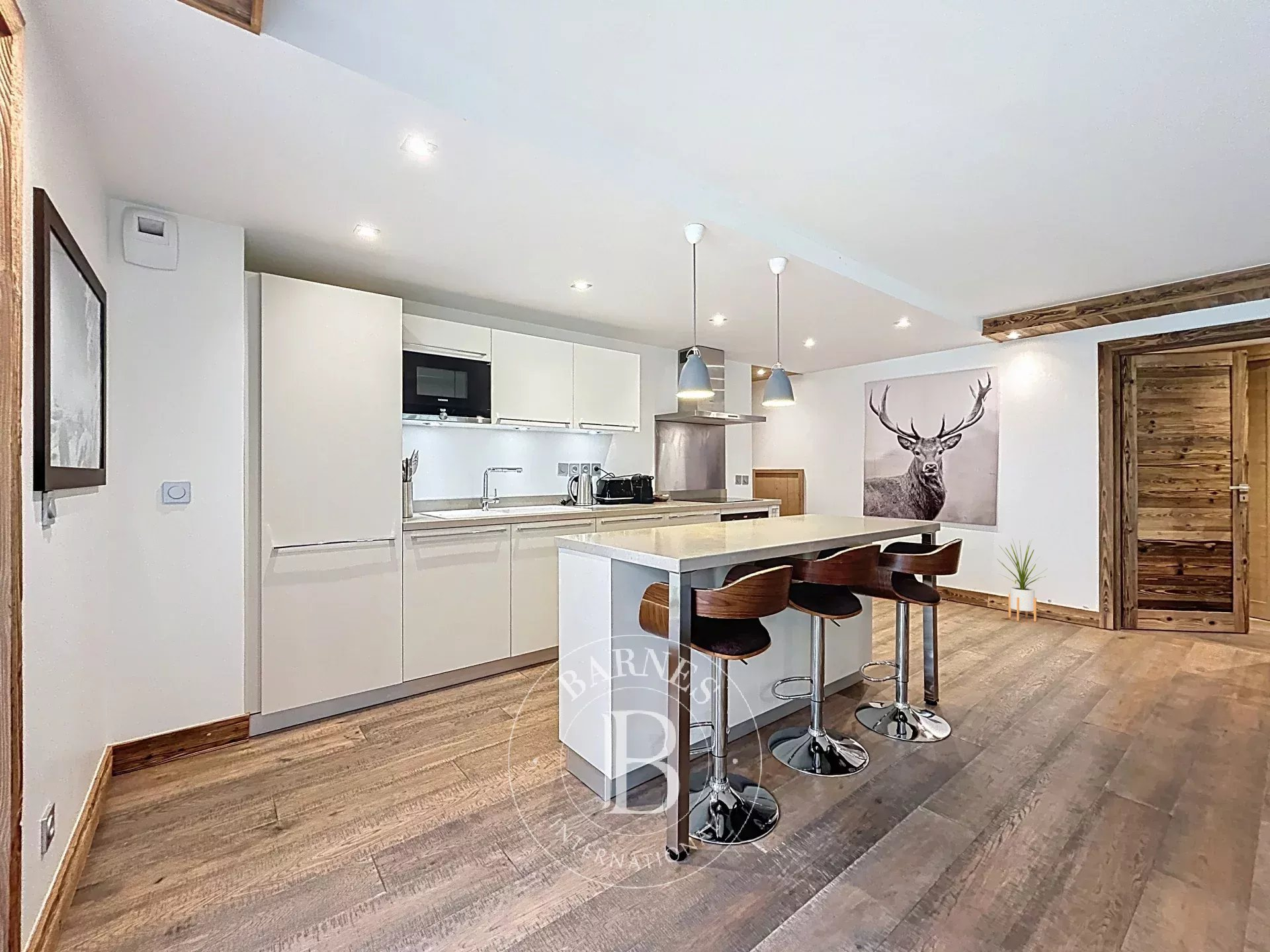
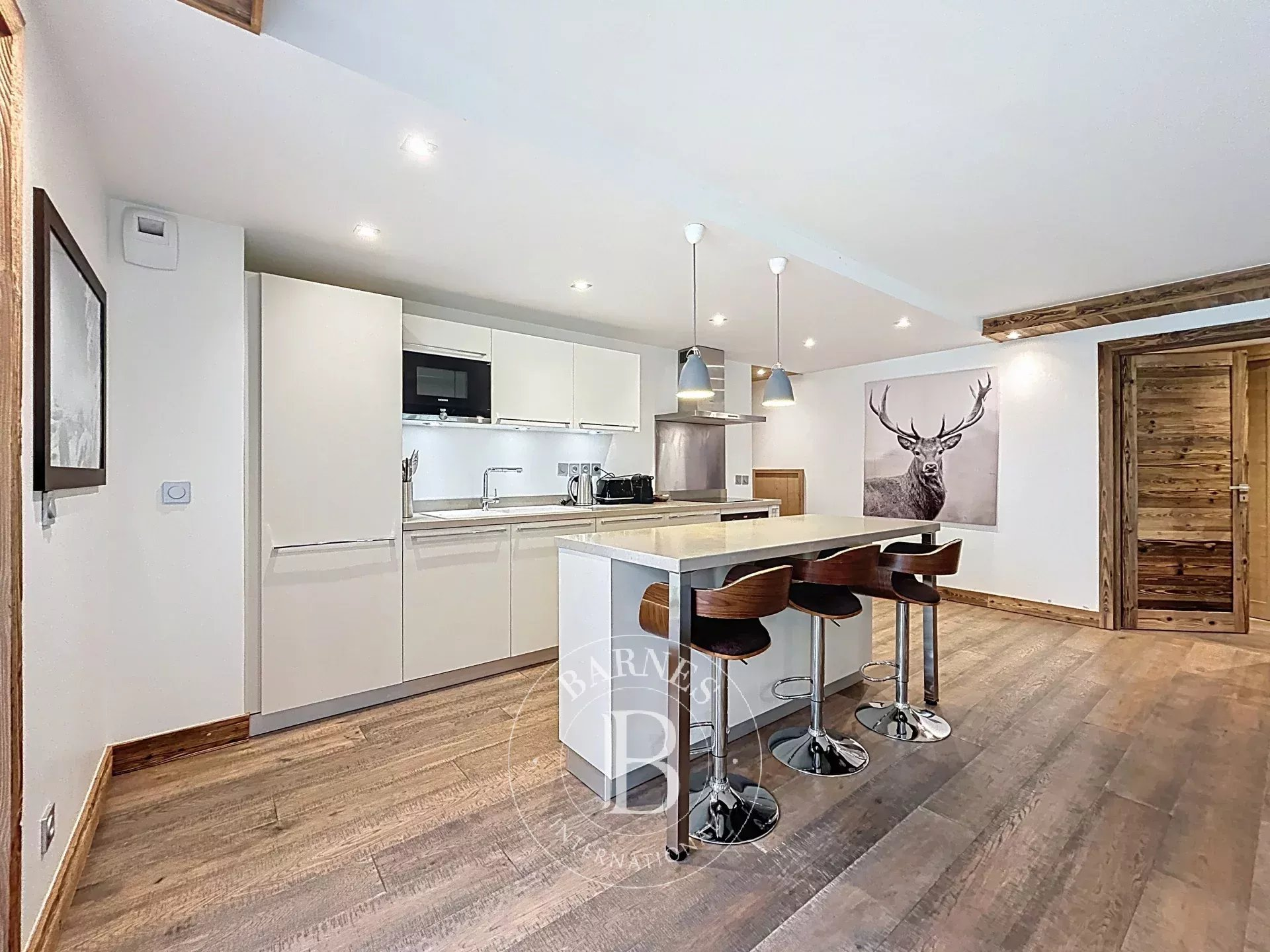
- house plant (1023, 578)
